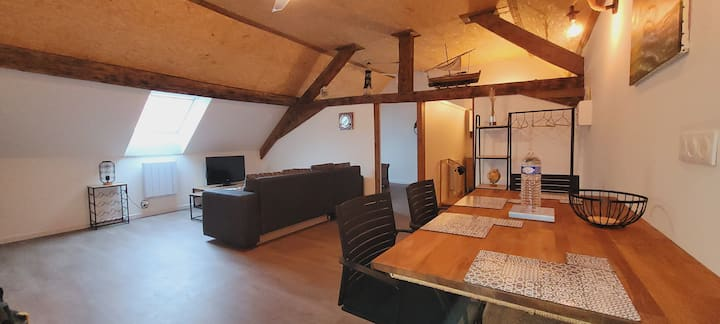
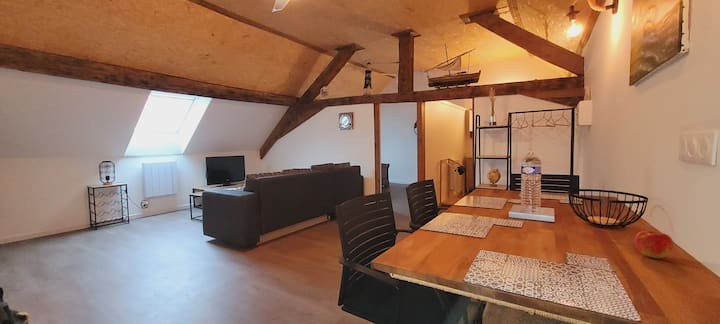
+ apple (653, 244)
